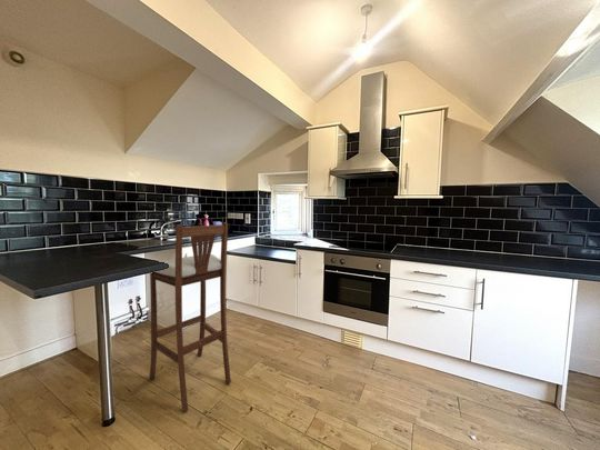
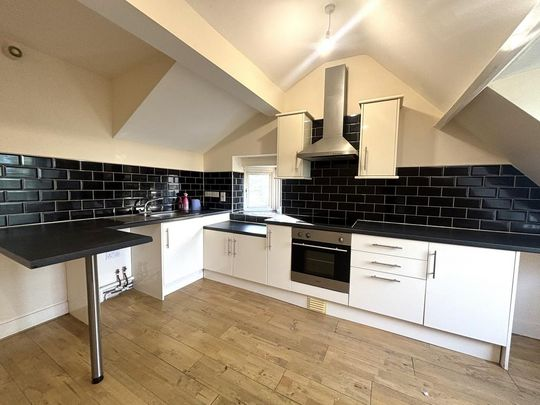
- bar stool (181, 302)
